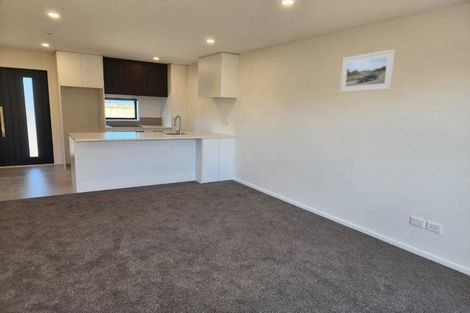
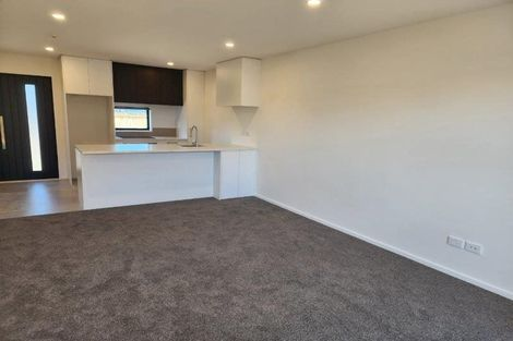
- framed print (365, 72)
